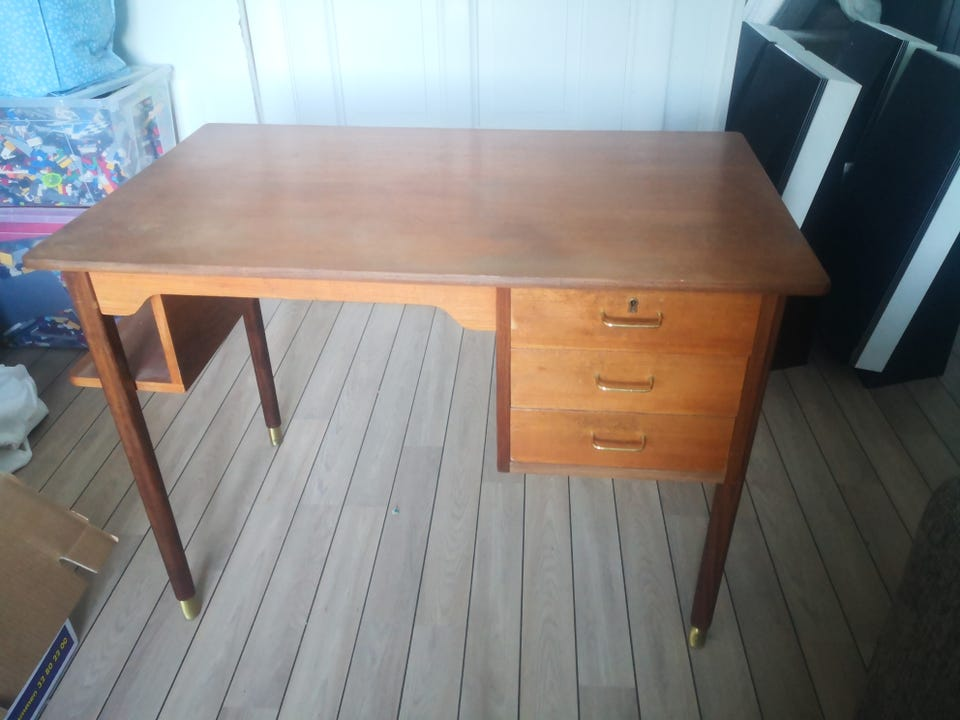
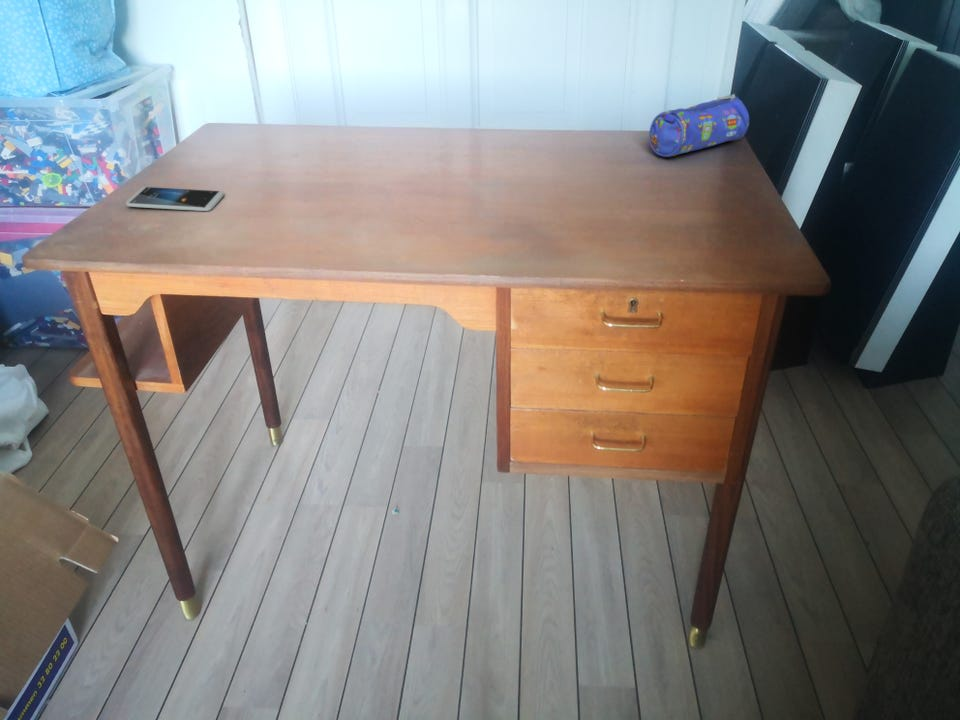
+ pencil case (701, 124)
+ smartphone (175, 199)
